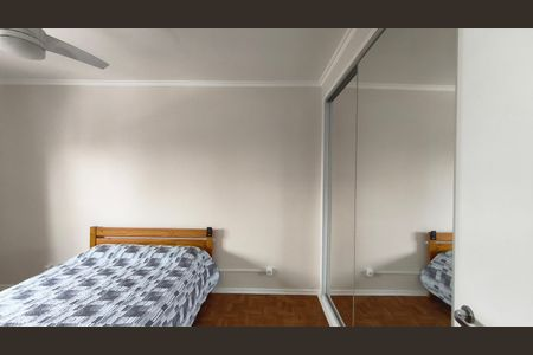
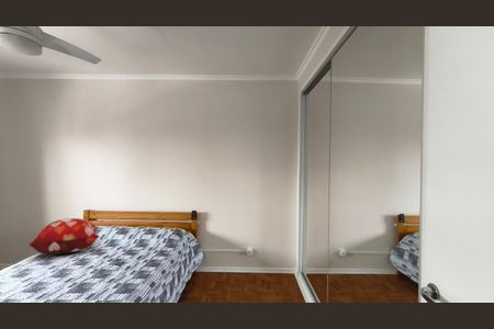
+ decorative pillow (68, 234)
